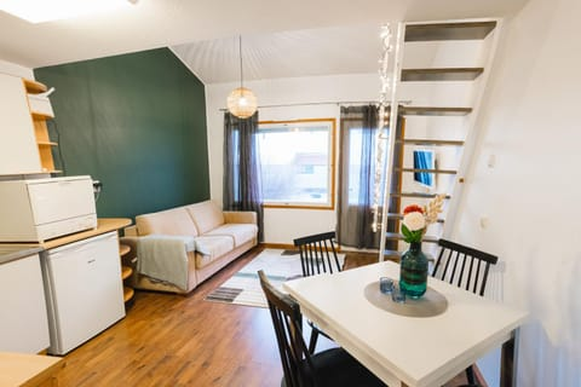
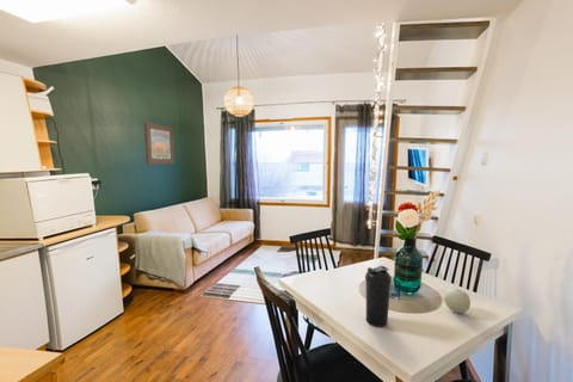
+ wall art (160, 144)
+ fruit (457, 300)
+ water bottle (377, 294)
